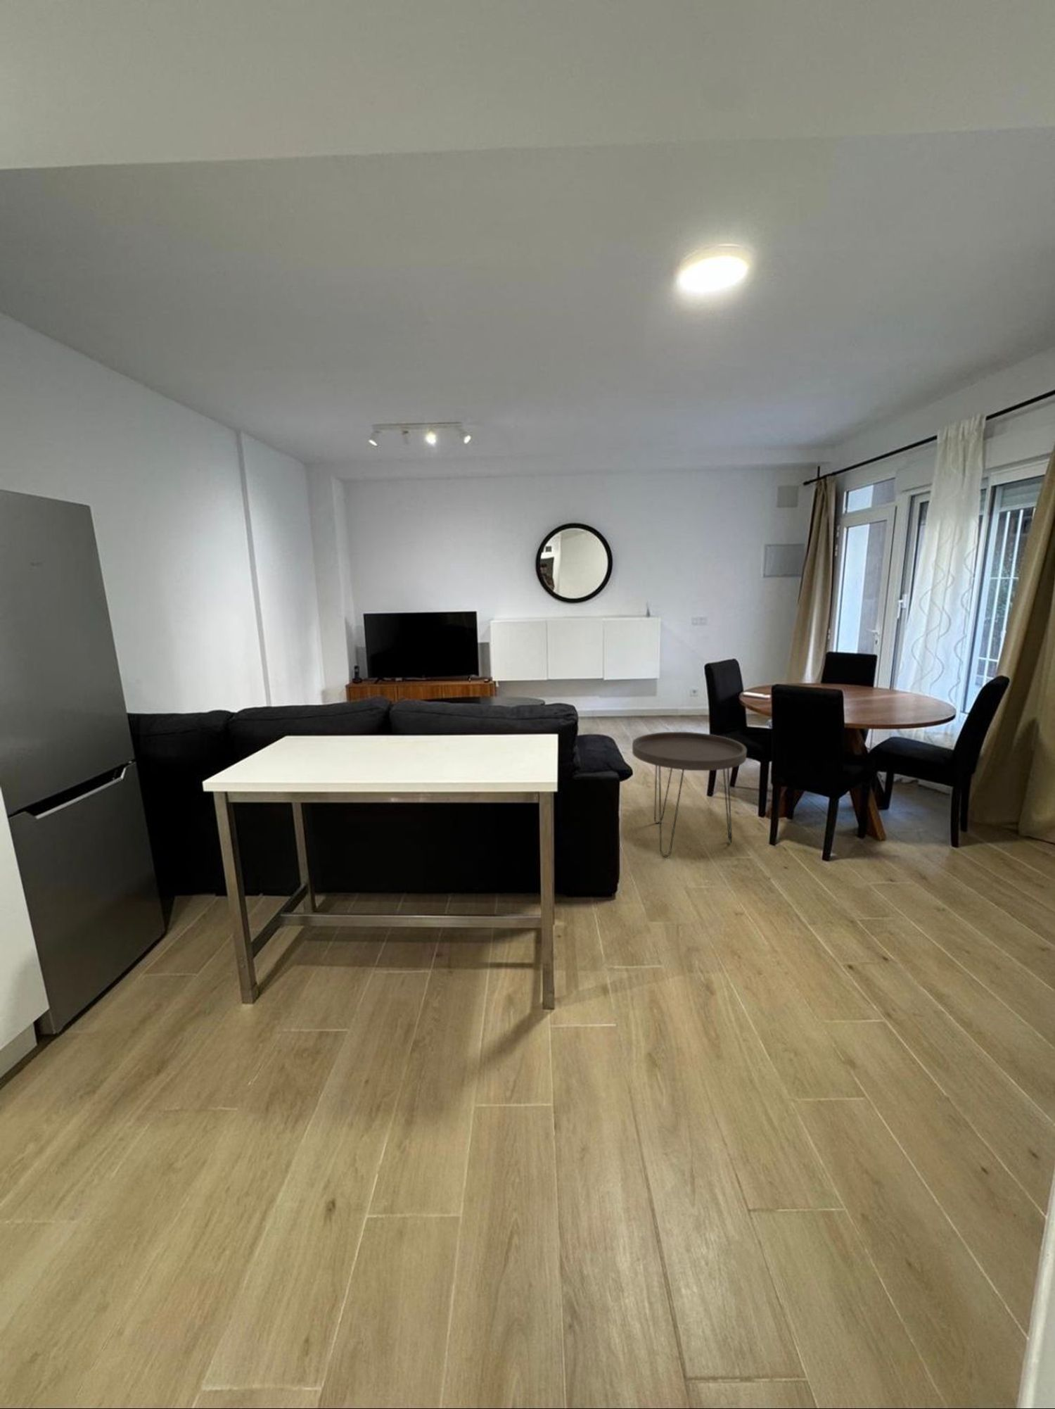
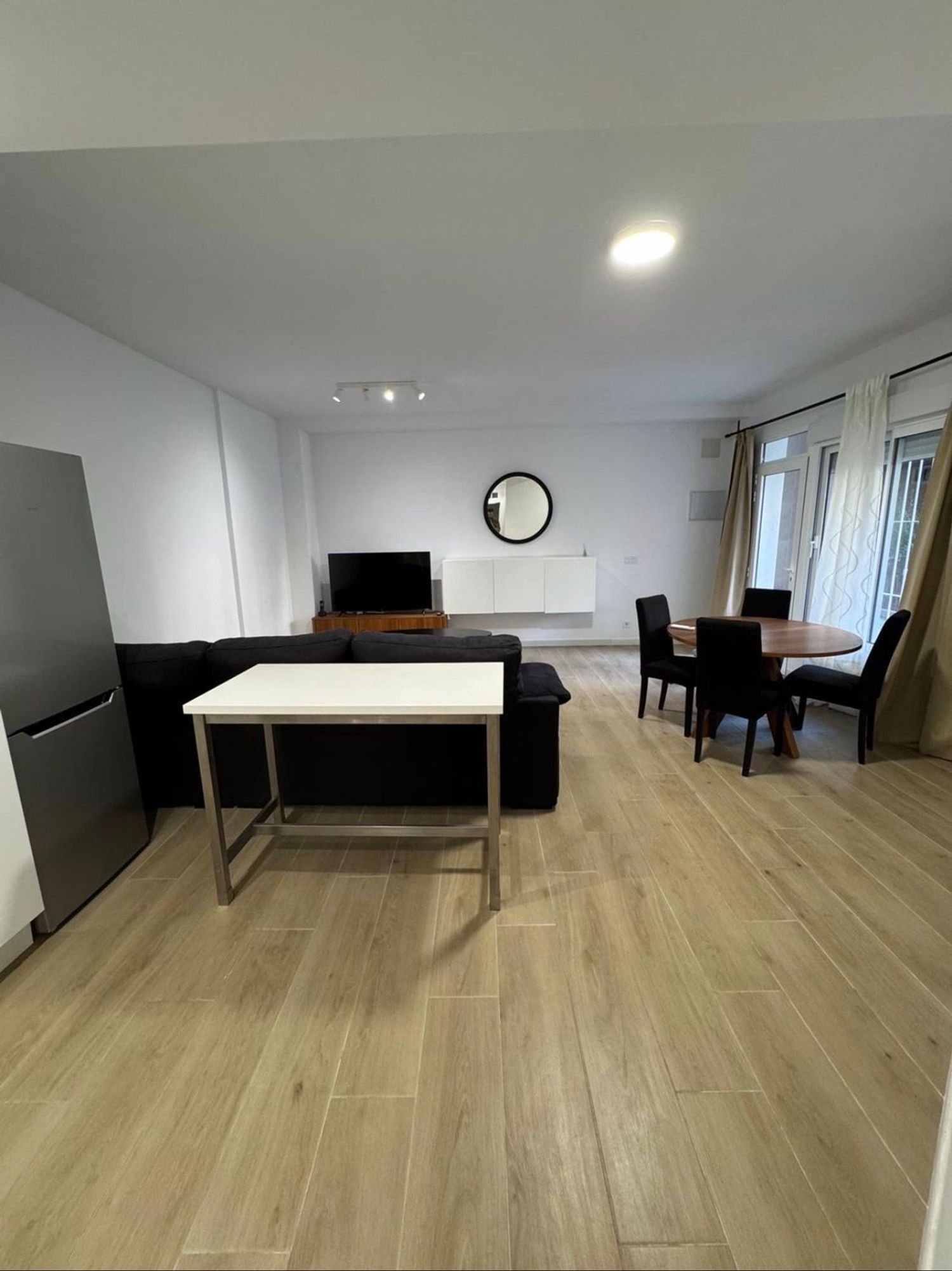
- side table (680, 793)
